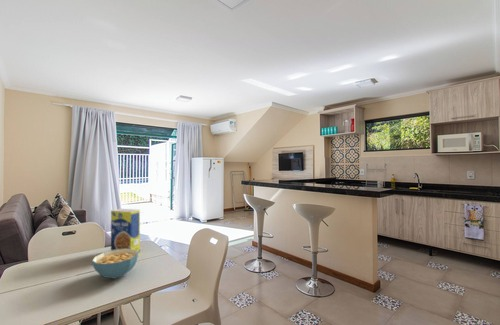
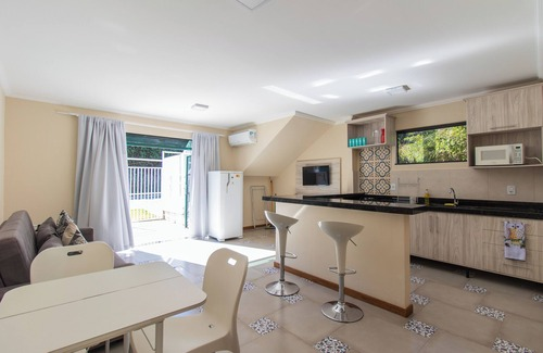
- cereal bowl (116, 265)
- legume (125, 231)
